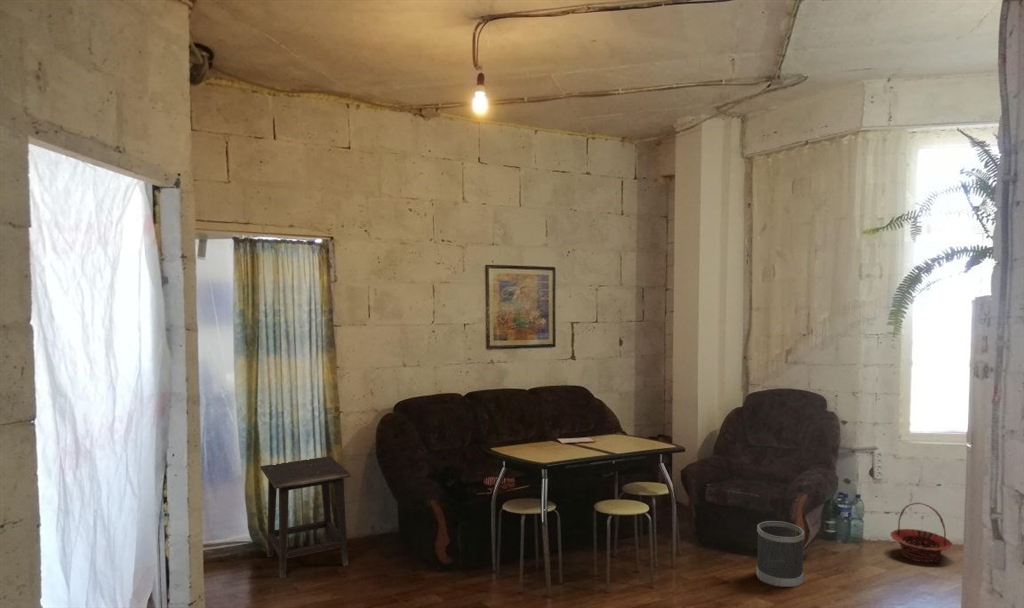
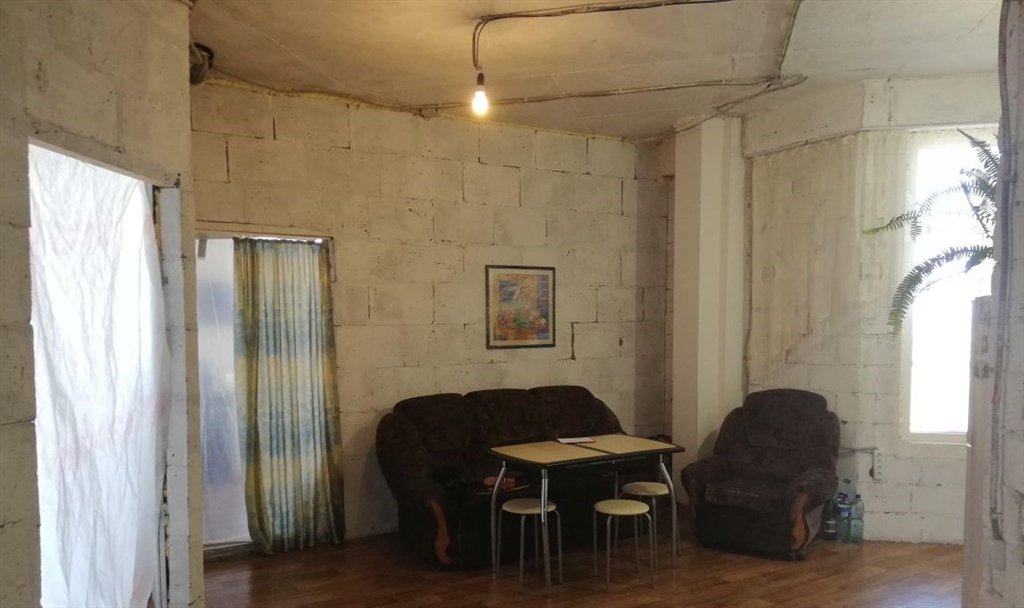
- side table (305, 524)
- basket (920, 530)
- wastebasket (779, 553)
